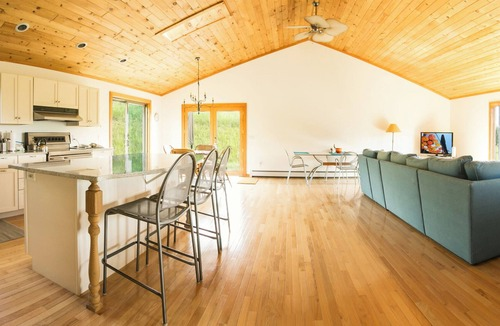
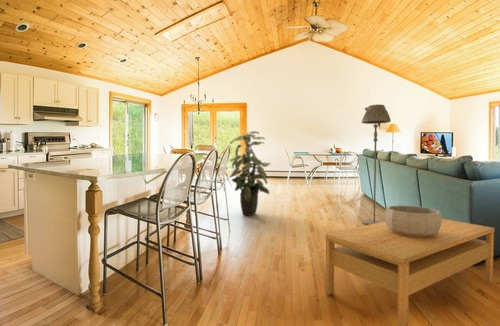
+ floor lamp (375, 164)
+ coffee table (413, 259)
+ decorative bowl (412, 220)
+ indoor plant (250, 173)
